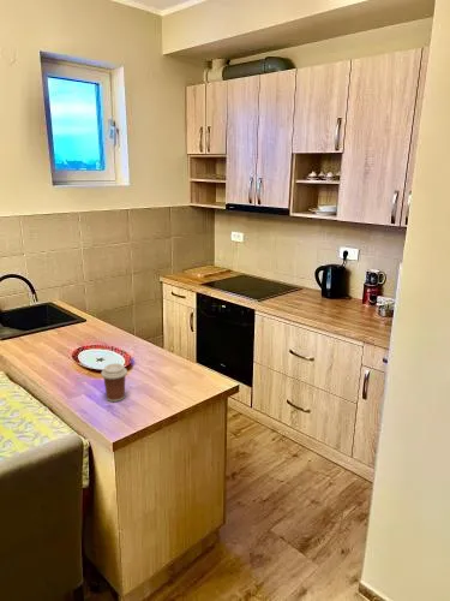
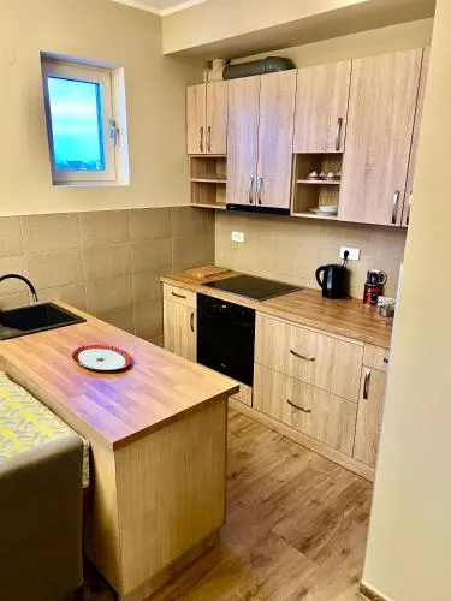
- coffee cup (114, 382)
